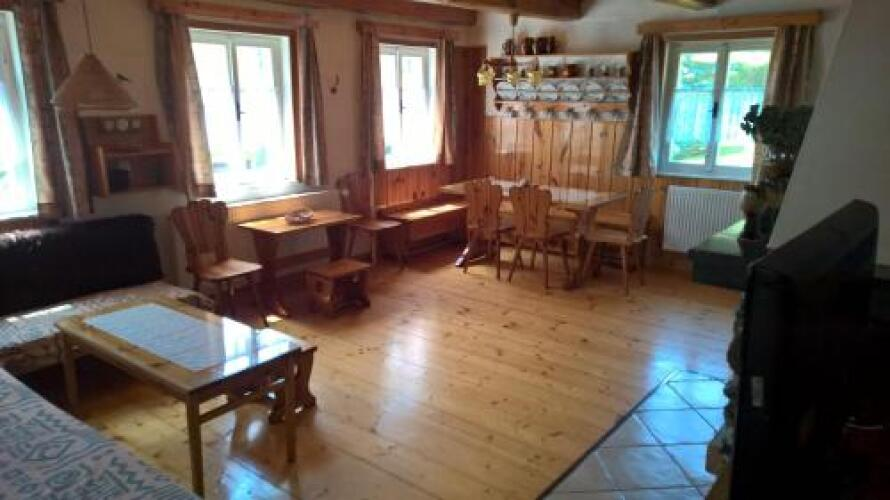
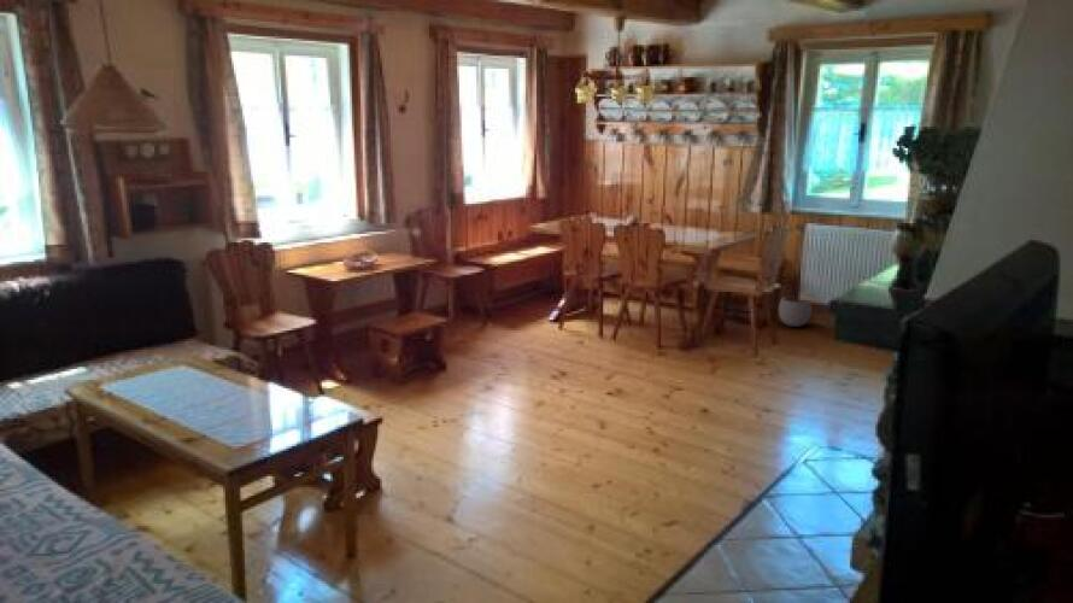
+ plant pot (795, 306)
